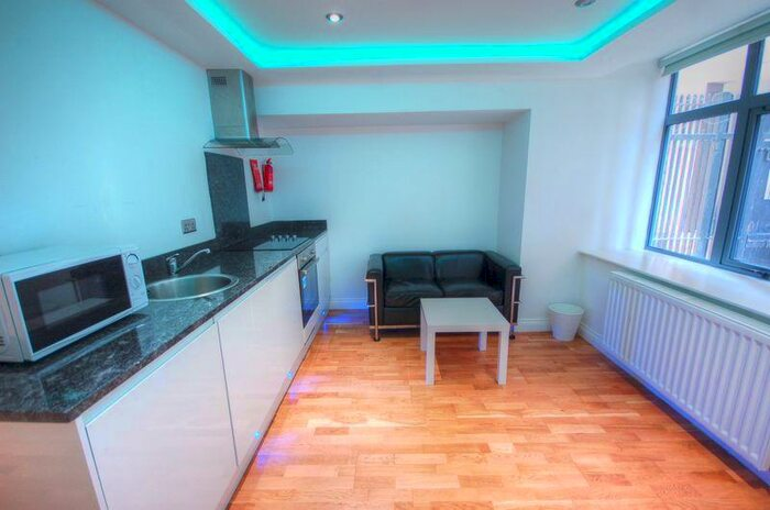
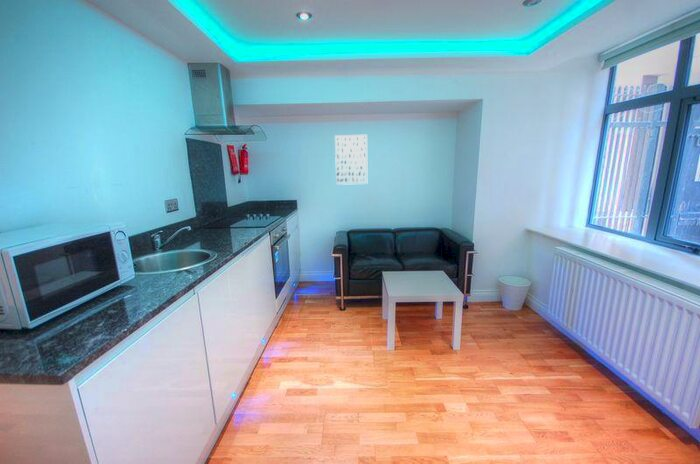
+ wall art (351, 160)
